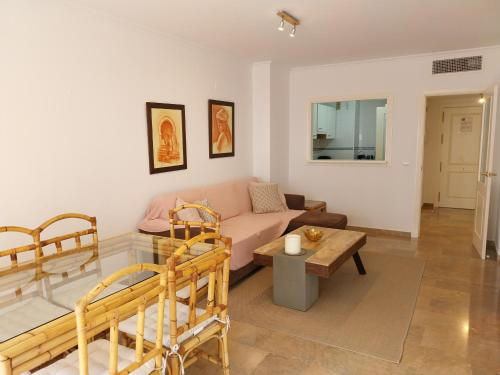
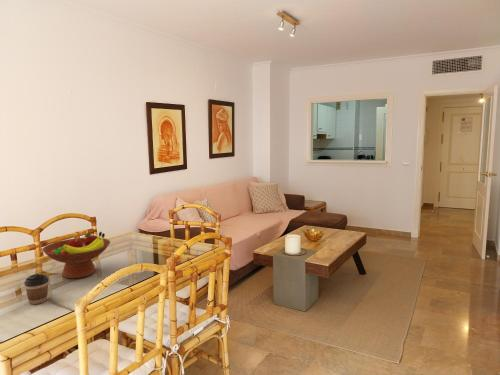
+ fruit bowl (78, 253)
+ coffee cup (37, 287)
